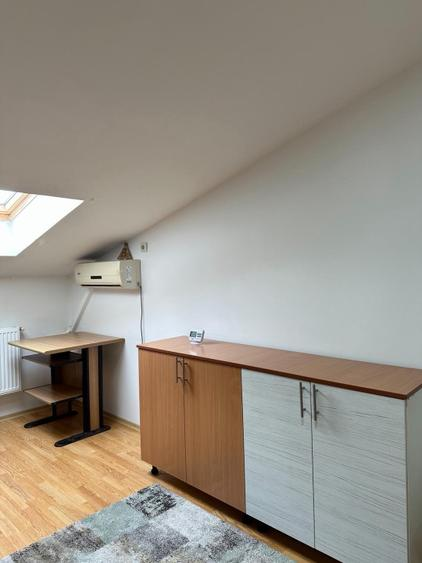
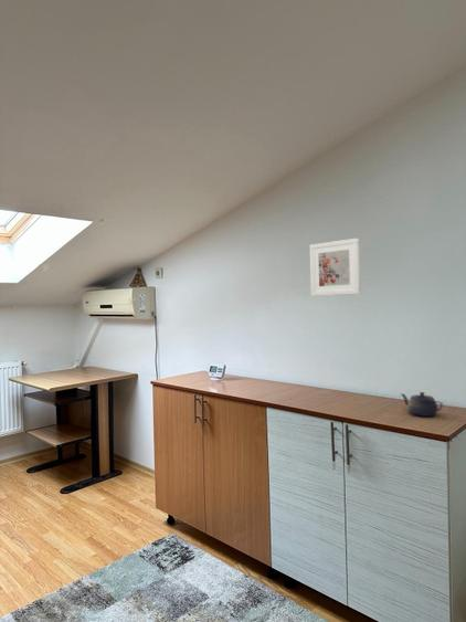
+ teapot (421, 402)
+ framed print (333, 267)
